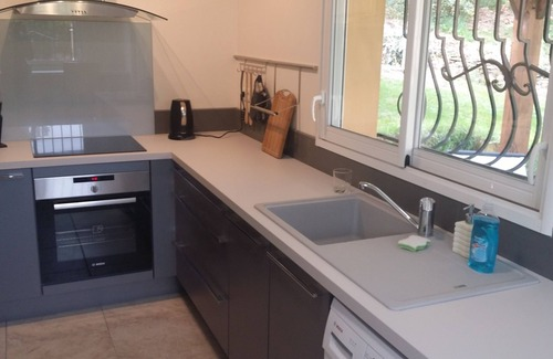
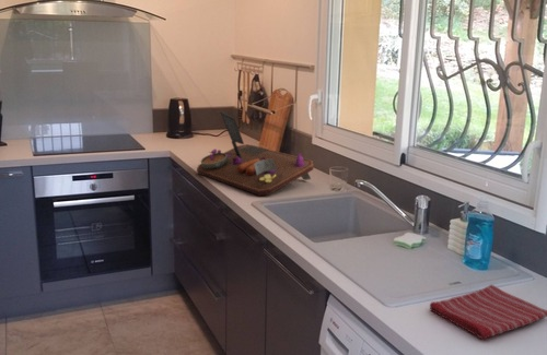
+ cutting board (253, 145)
+ dish towel (488, 309)
